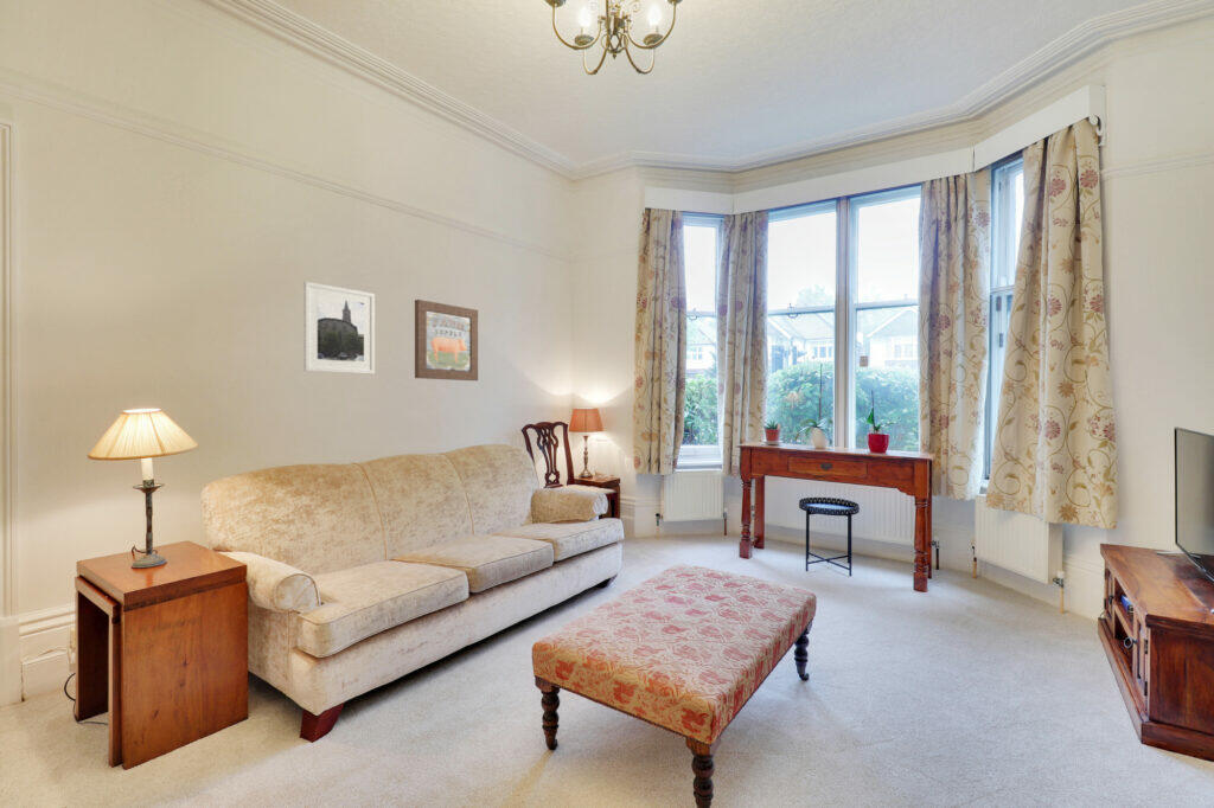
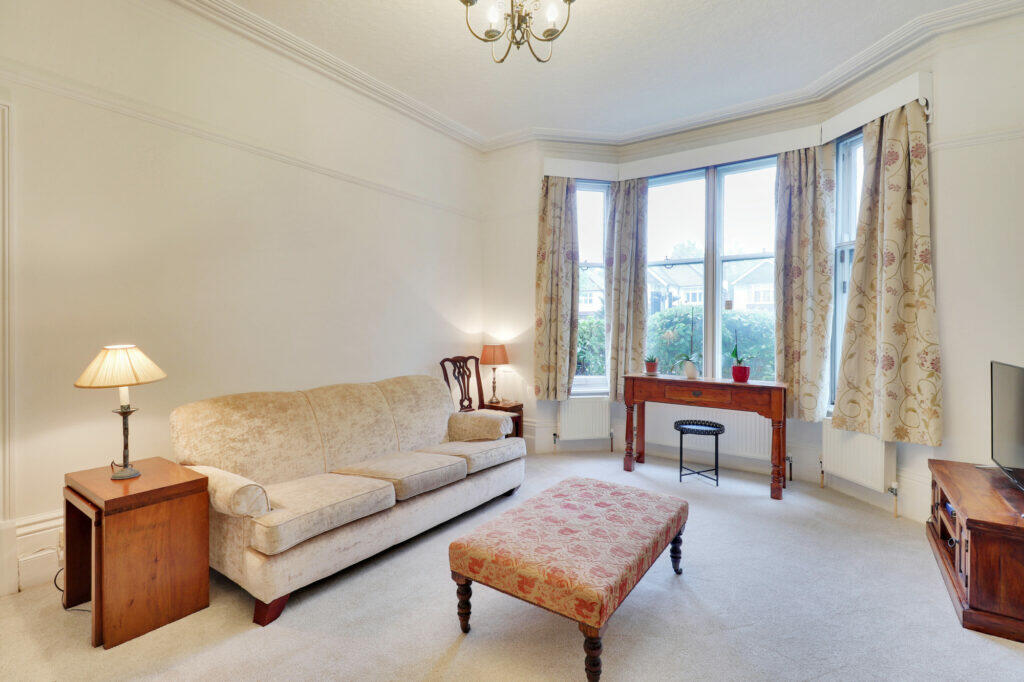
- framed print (340, 329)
- wall art (447, 342)
